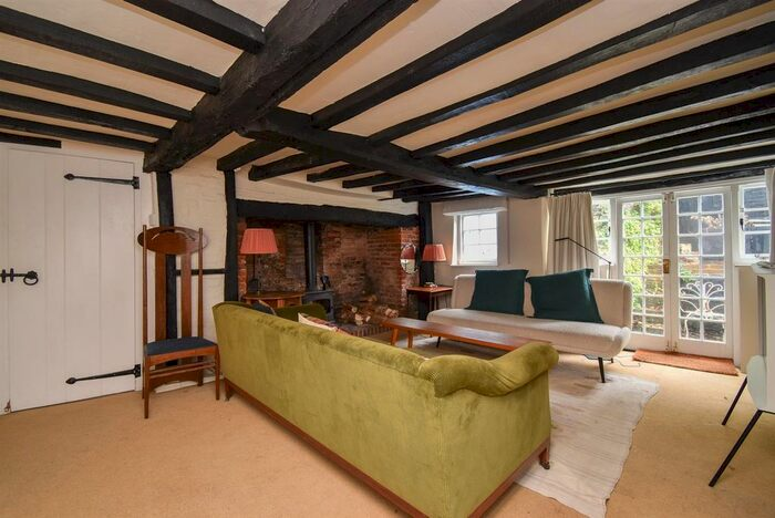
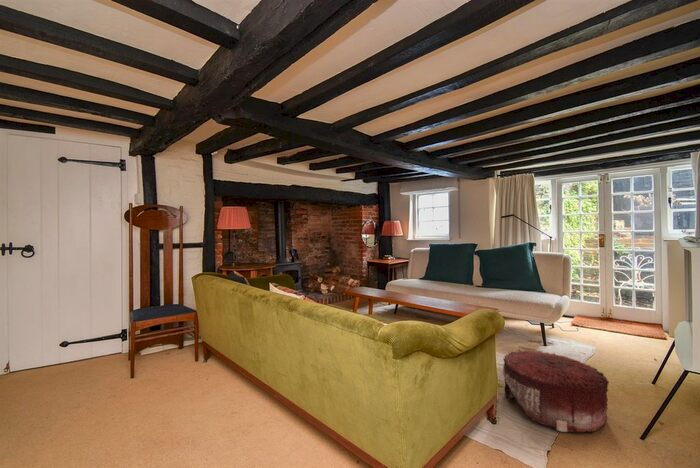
+ pouf (550, 383)
